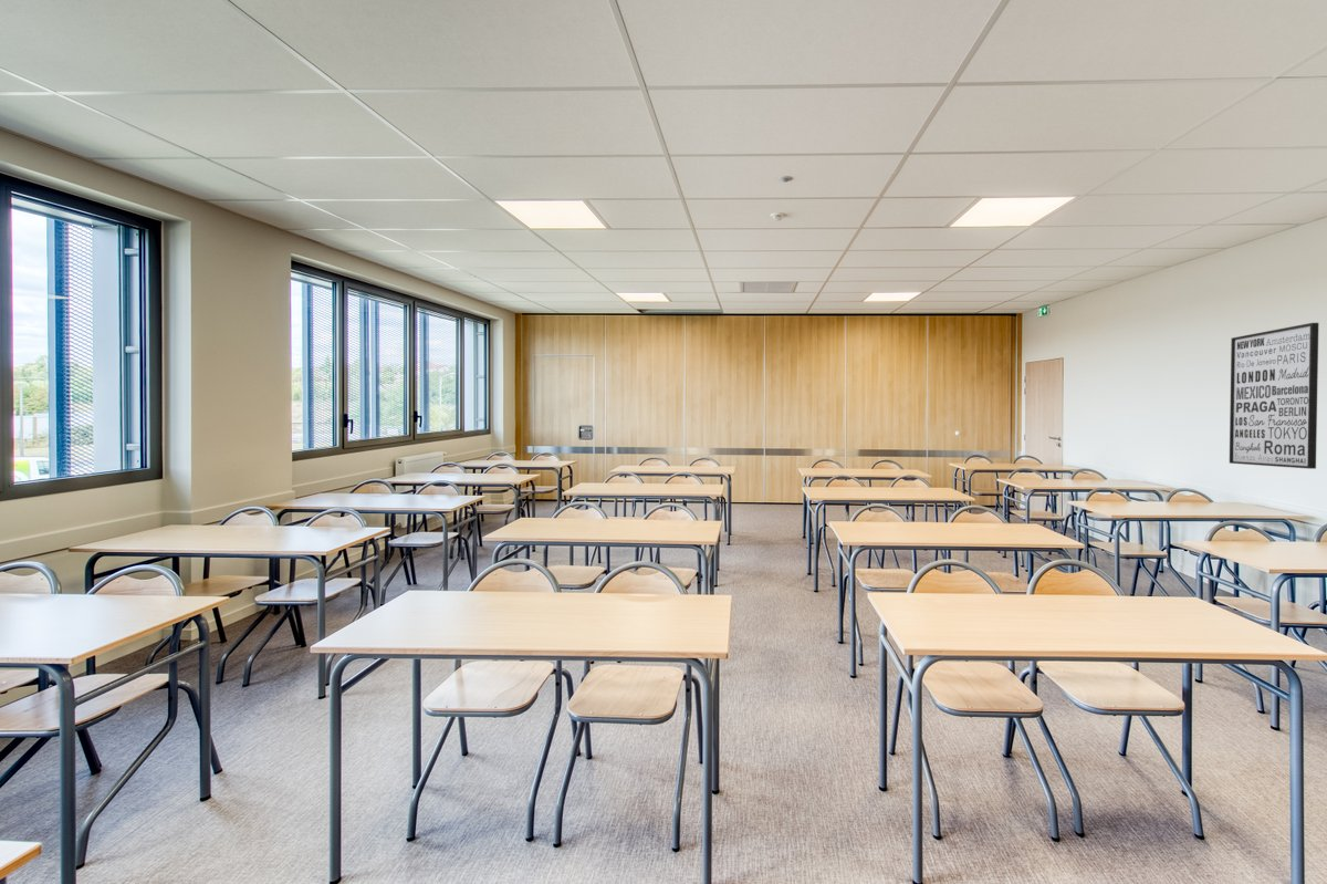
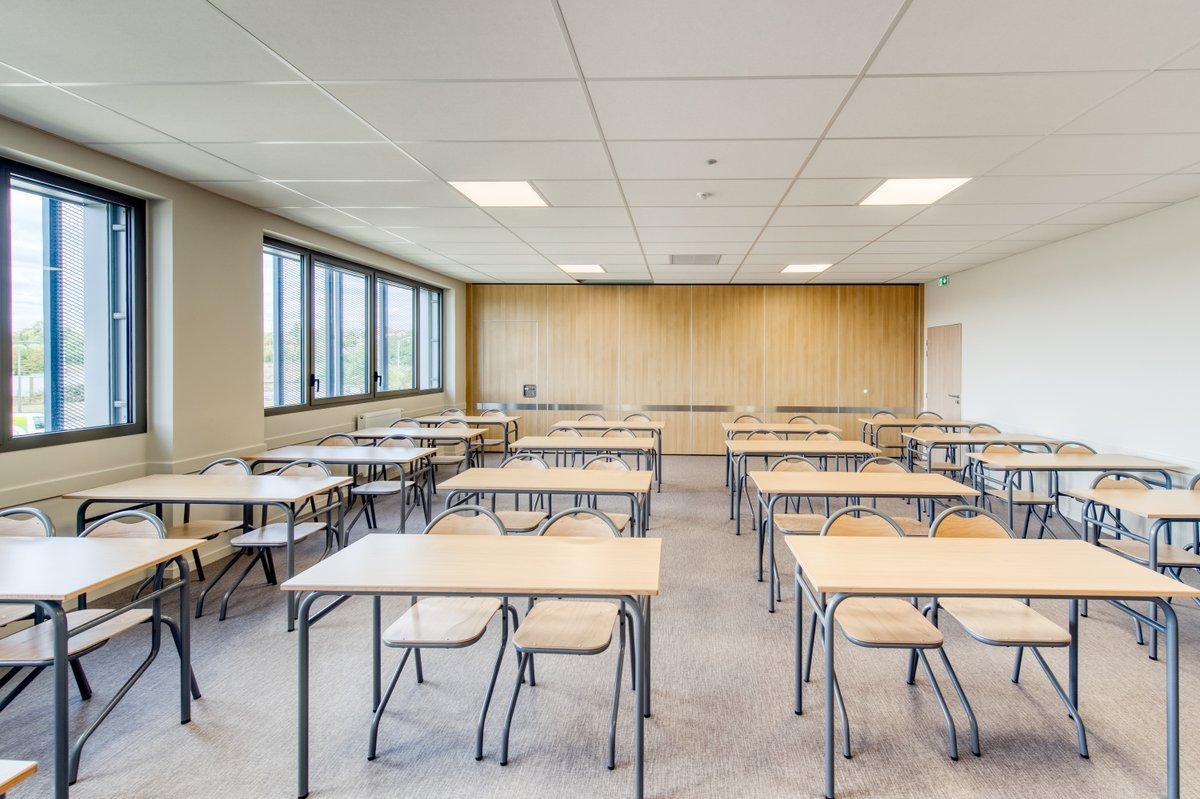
- wall art (1269, 398)
